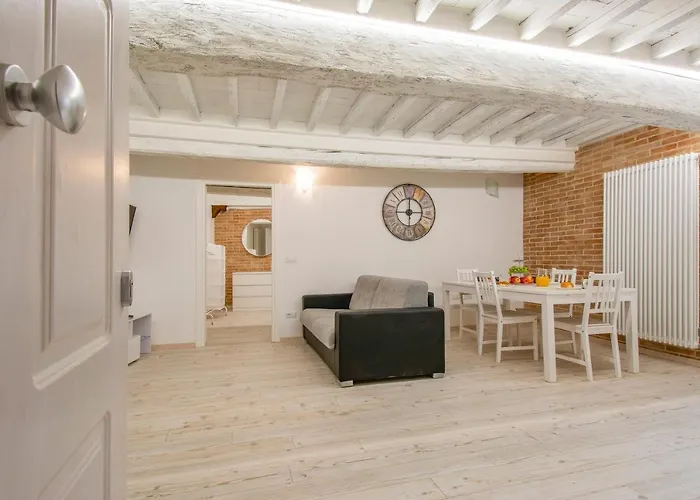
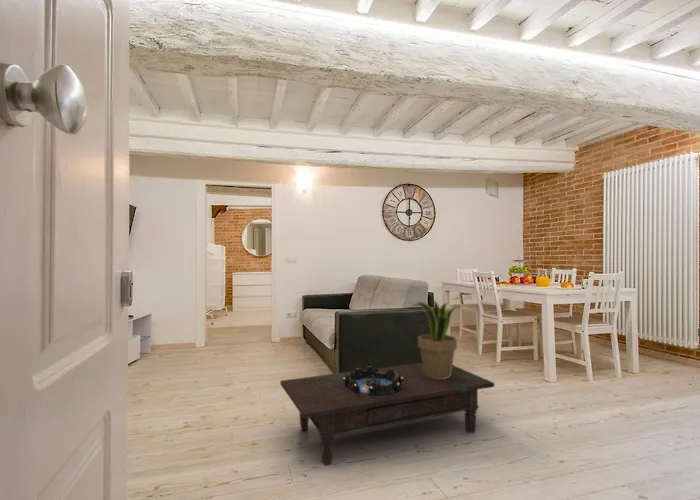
+ potted plant (436, 336)
+ coffee table (386, 406)
+ decorative bowl (374, 379)
